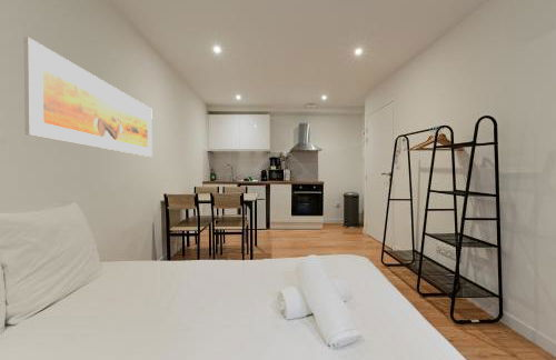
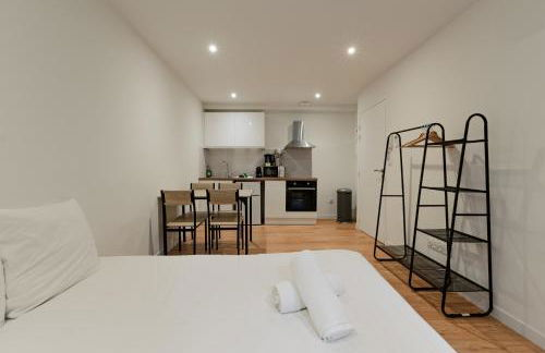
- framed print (109, 117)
